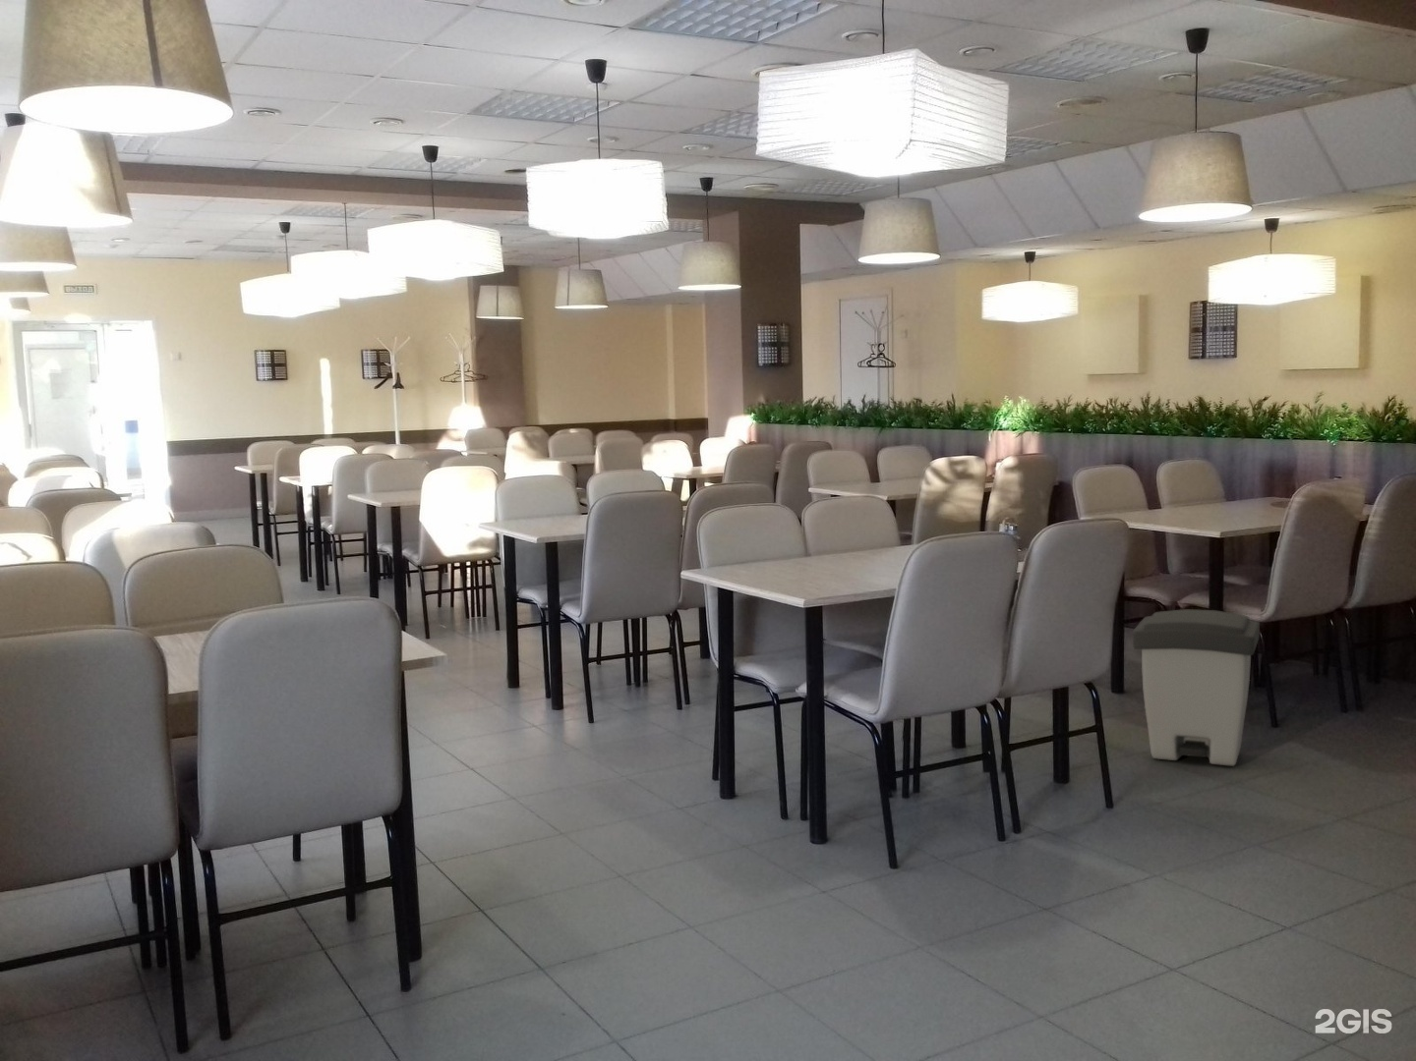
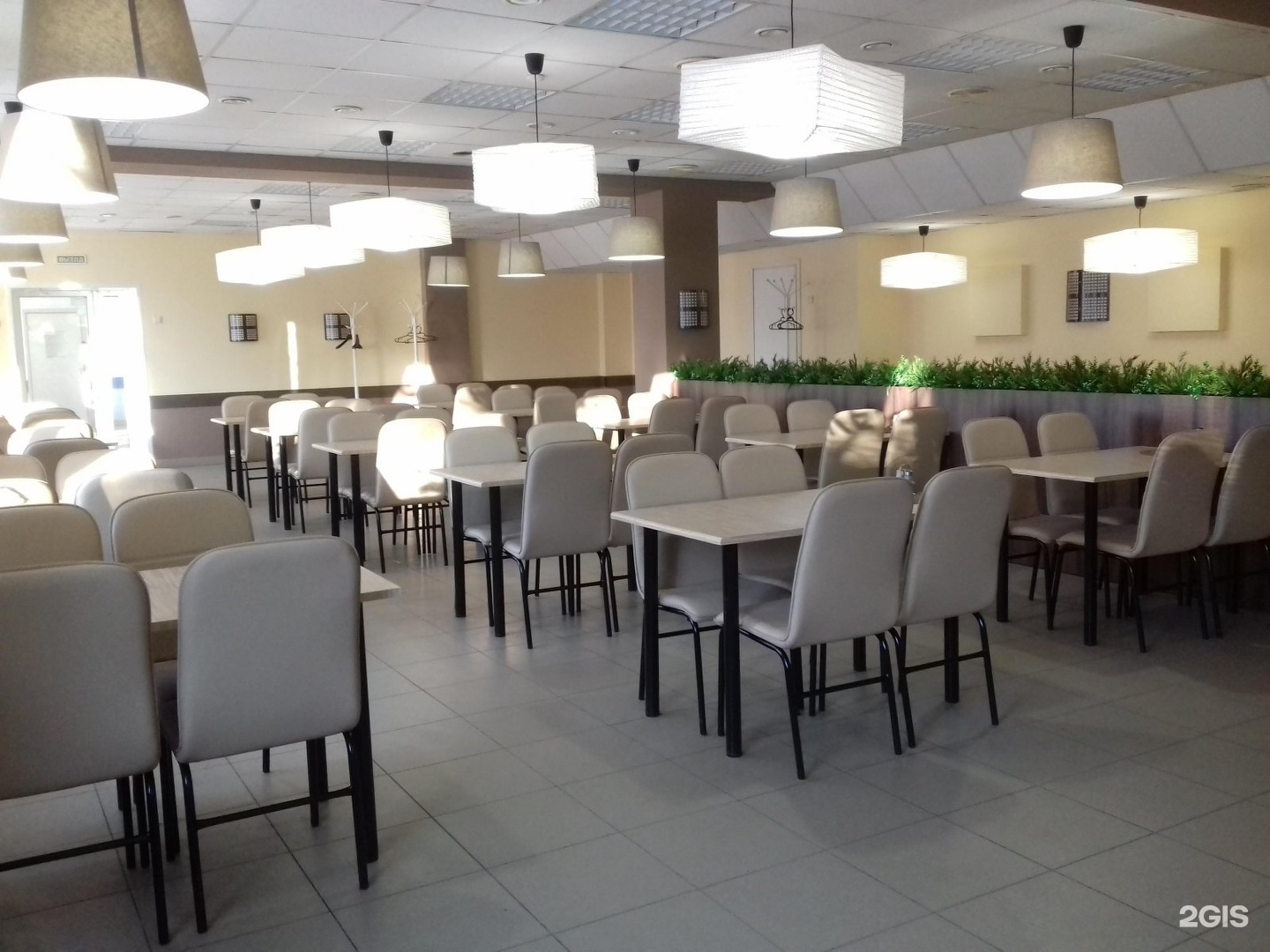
- trash can (1195, 685)
